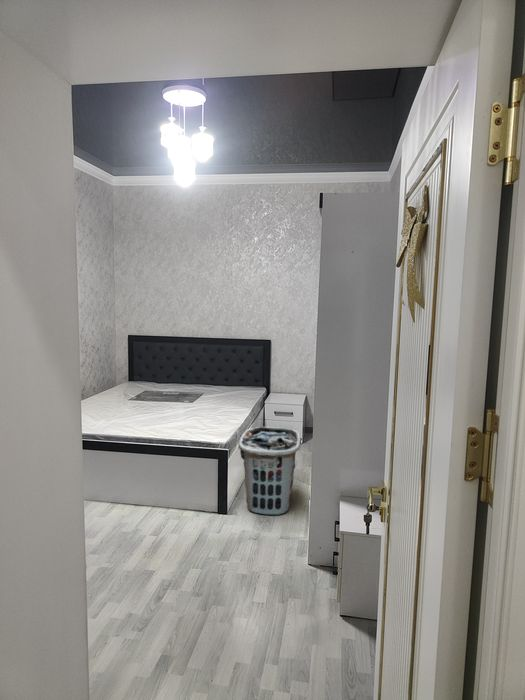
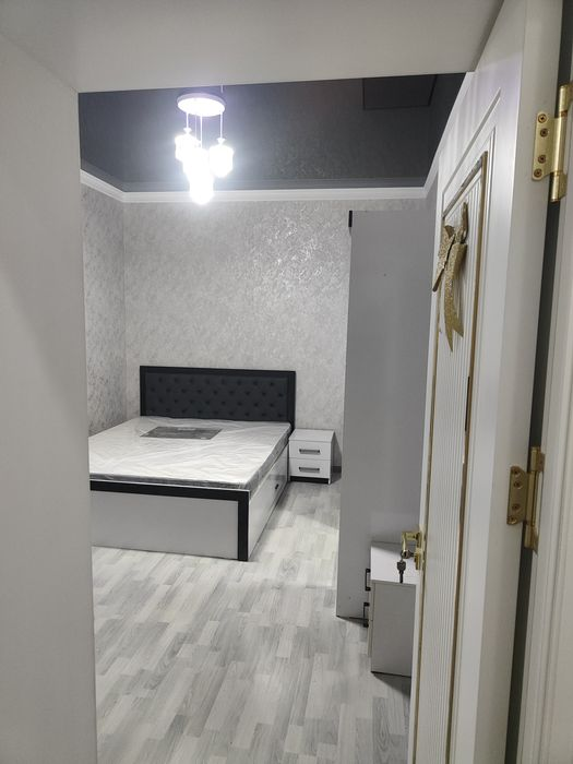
- clothes hamper (269, 463)
